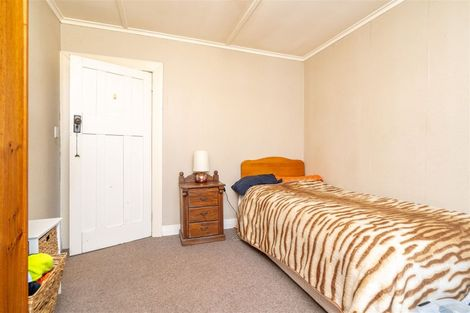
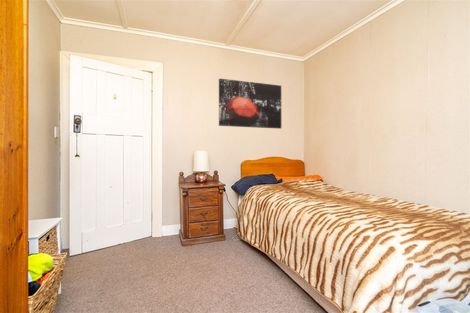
+ wall art (251, 104)
